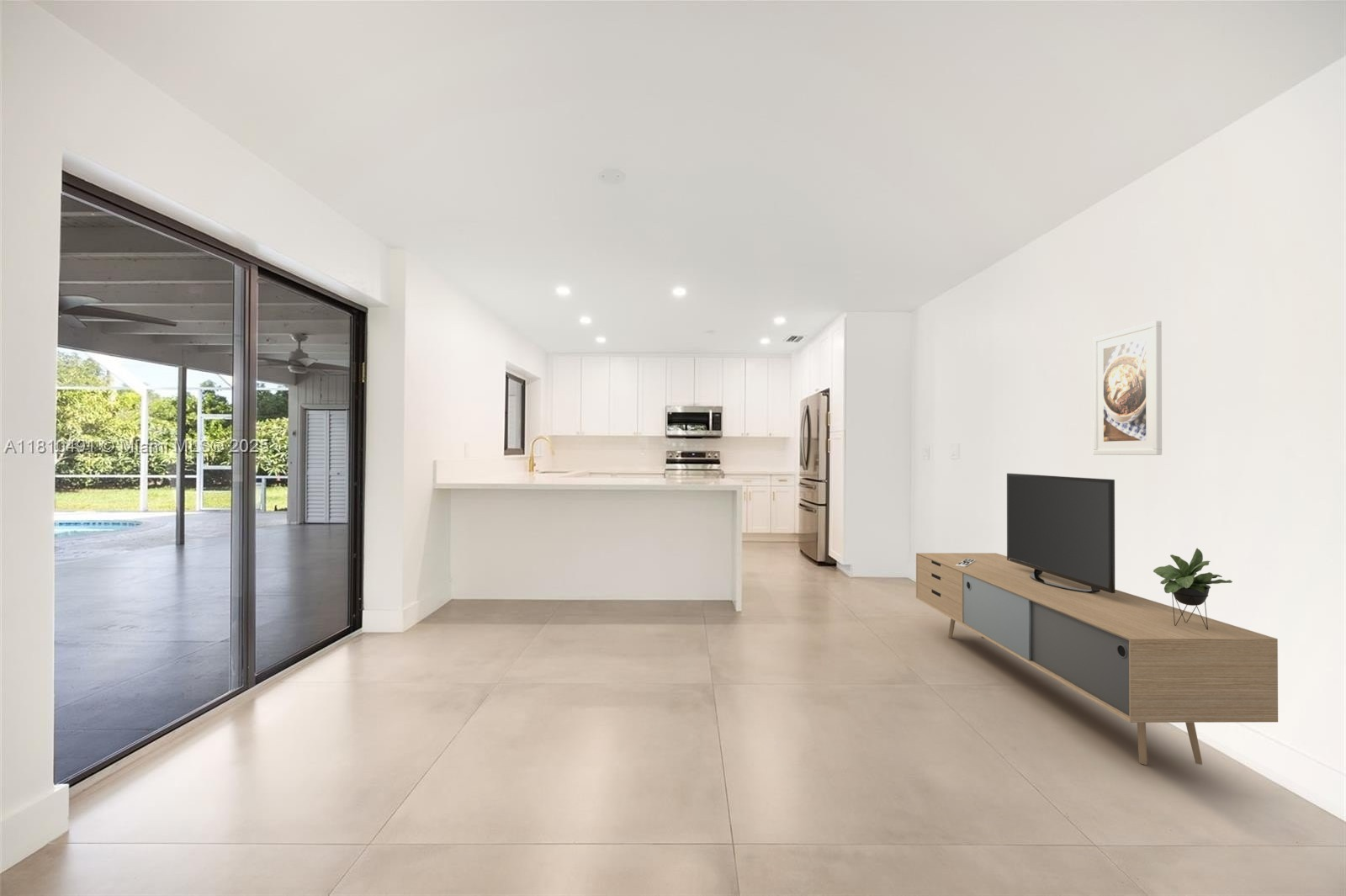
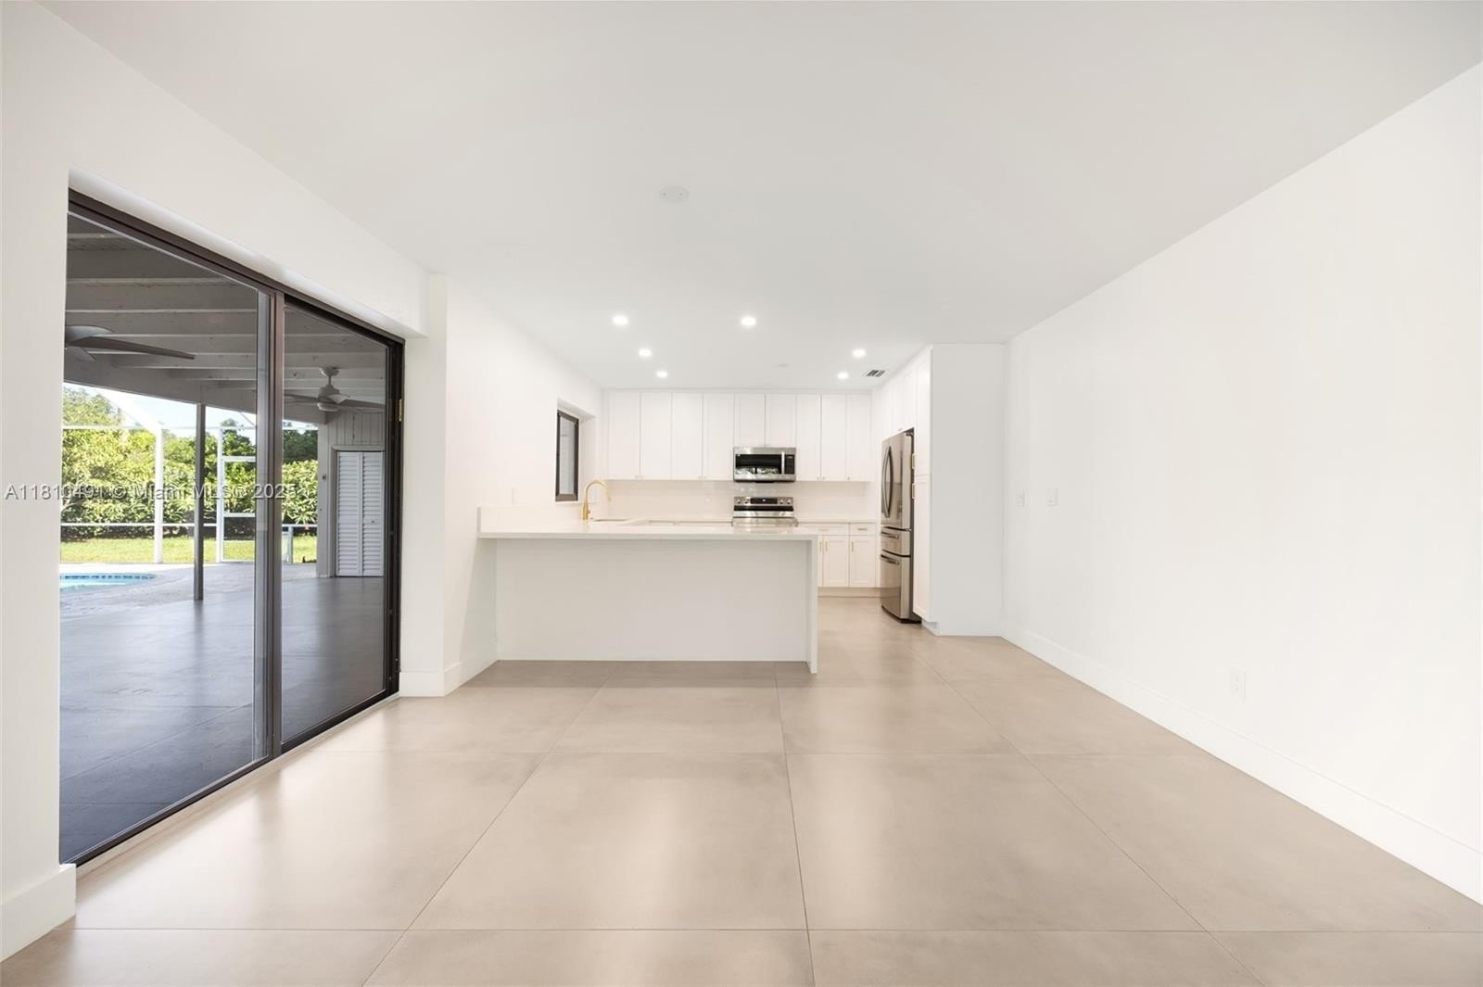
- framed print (1125, 392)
- media console (1046, 580)
